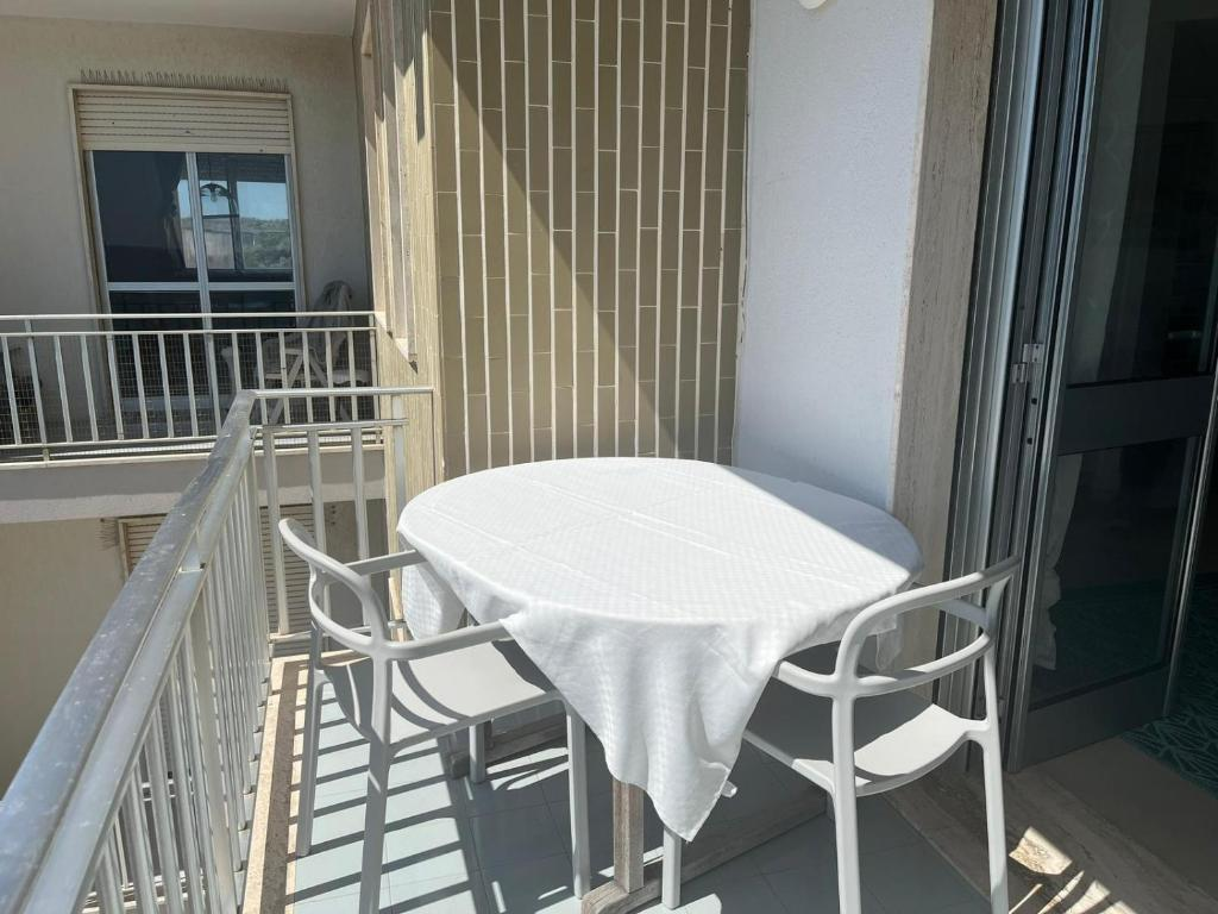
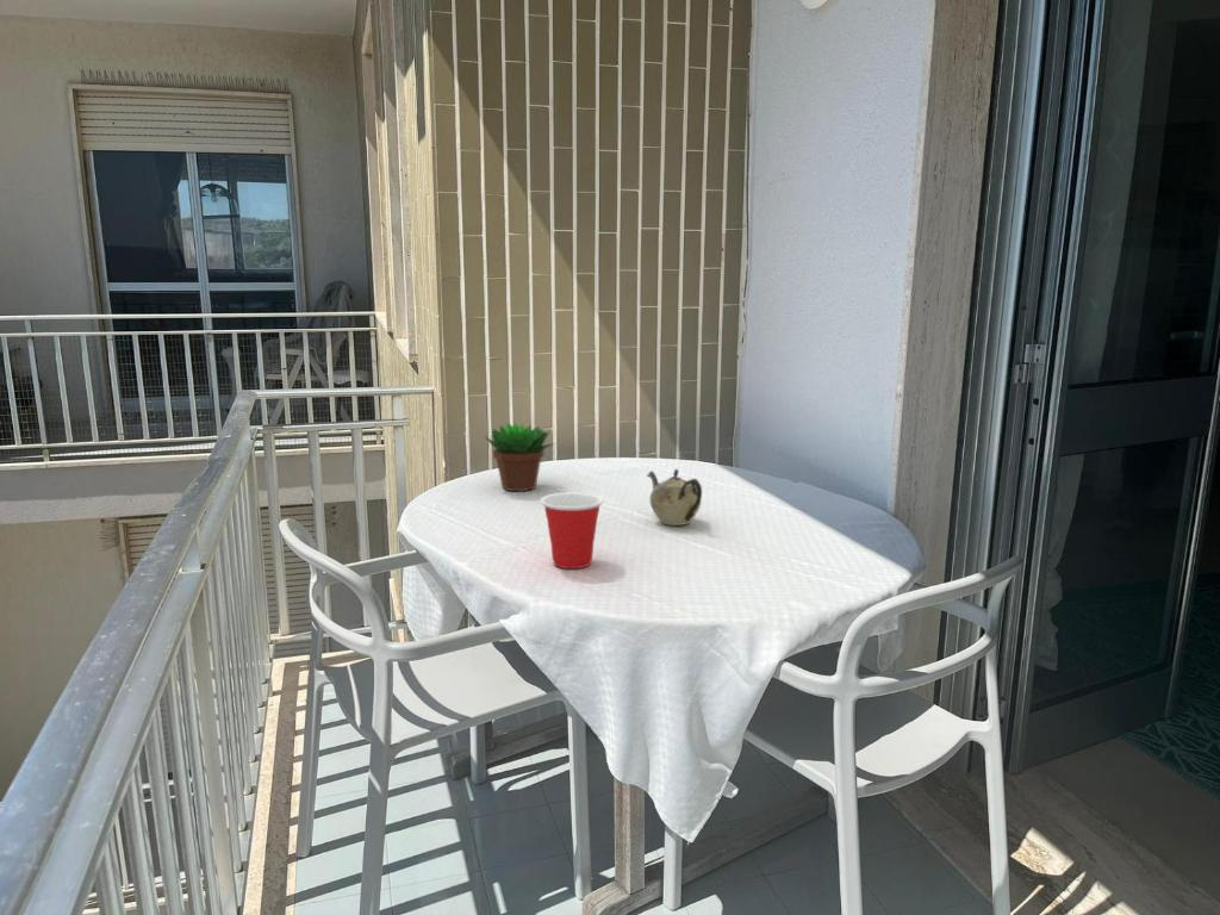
+ teapot (672, 494)
+ succulent plant (519, 454)
+ cup (572, 530)
